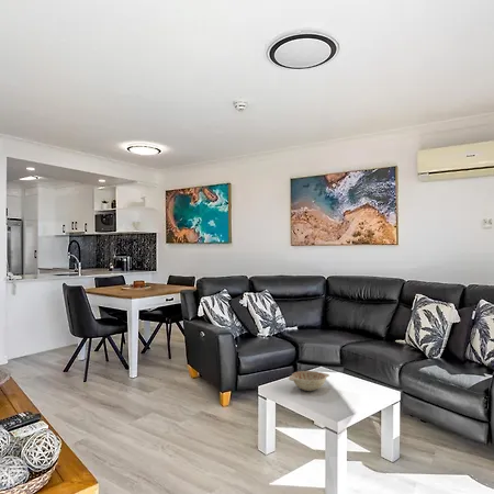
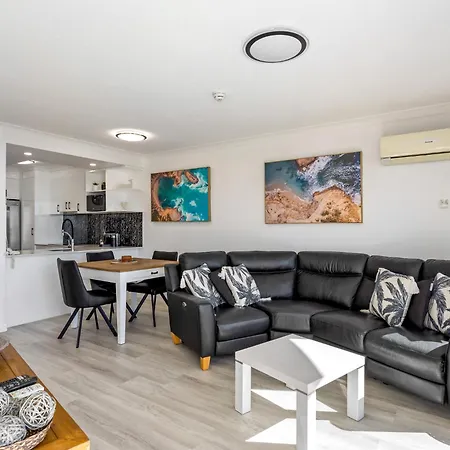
- decorative bowl (308, 381)
